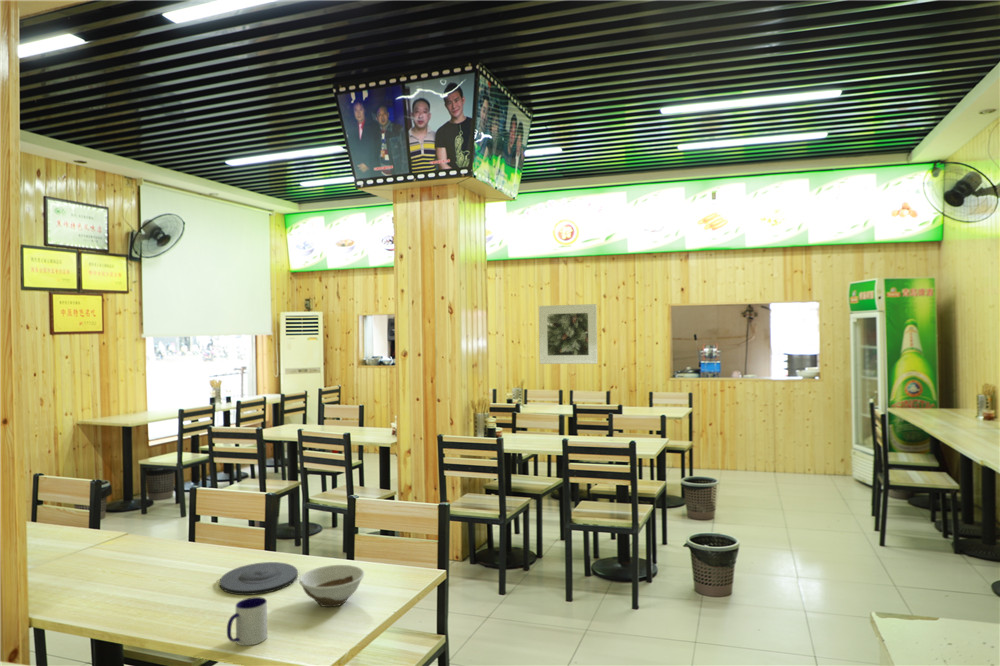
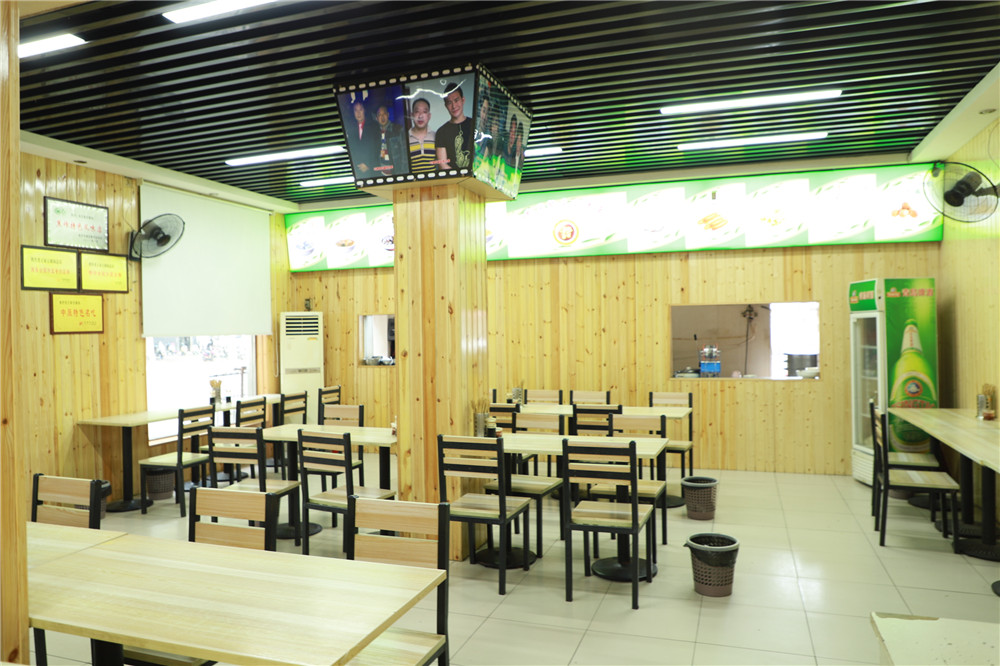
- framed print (567, 334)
- plate (259, 574)
- bowl (332, 588)
- mug (246, 623)
